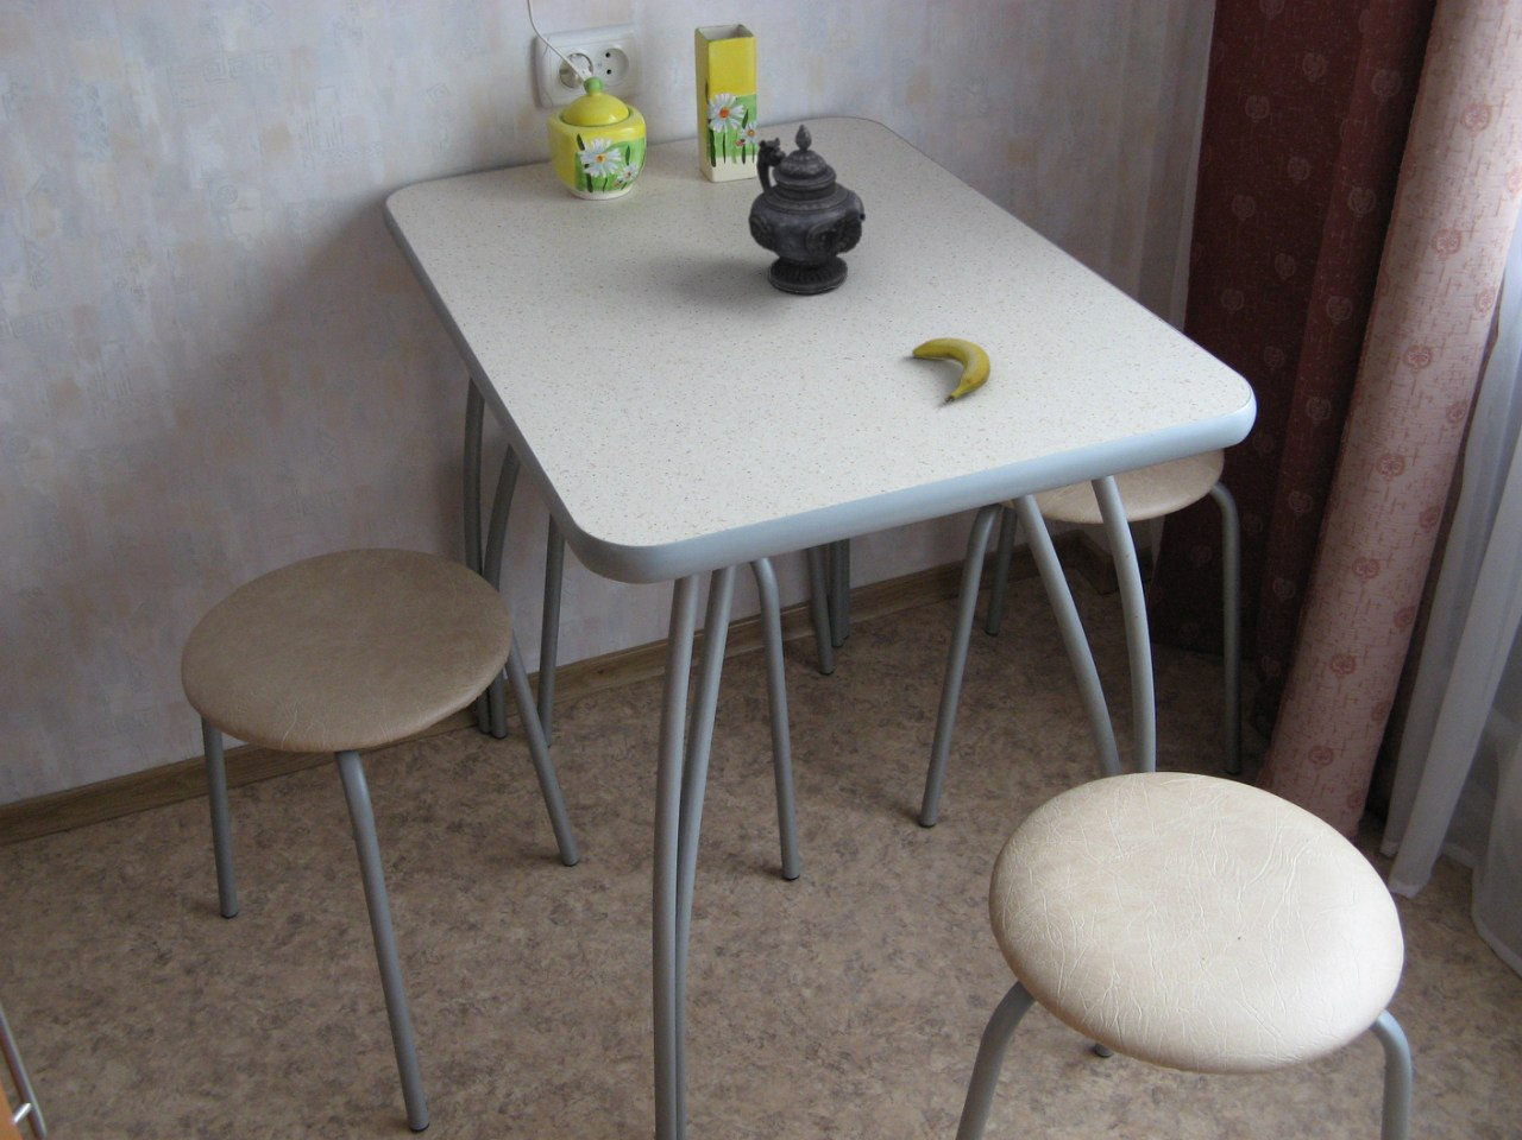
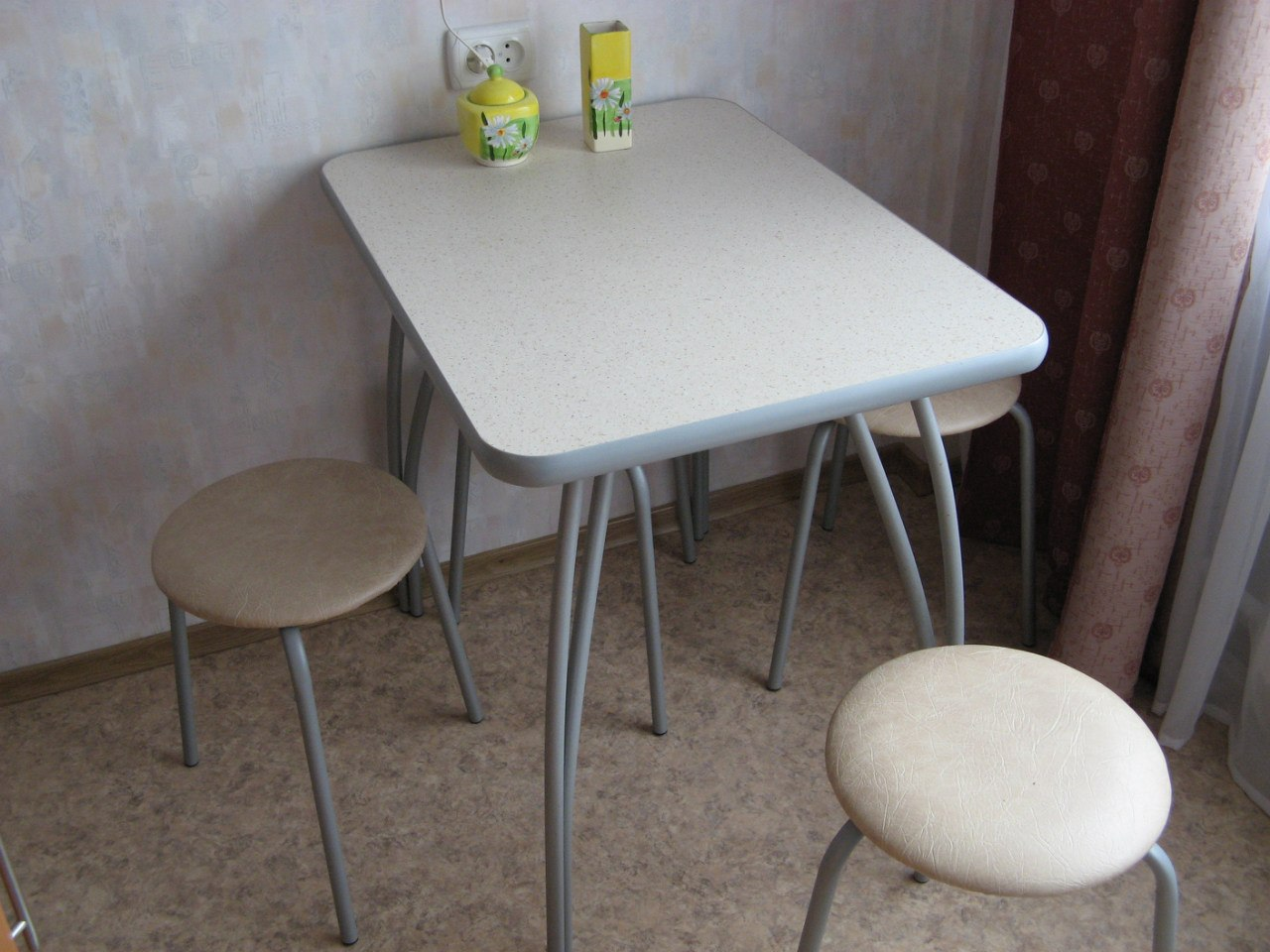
- banana (956, 360)
- teapot (810, 206)
